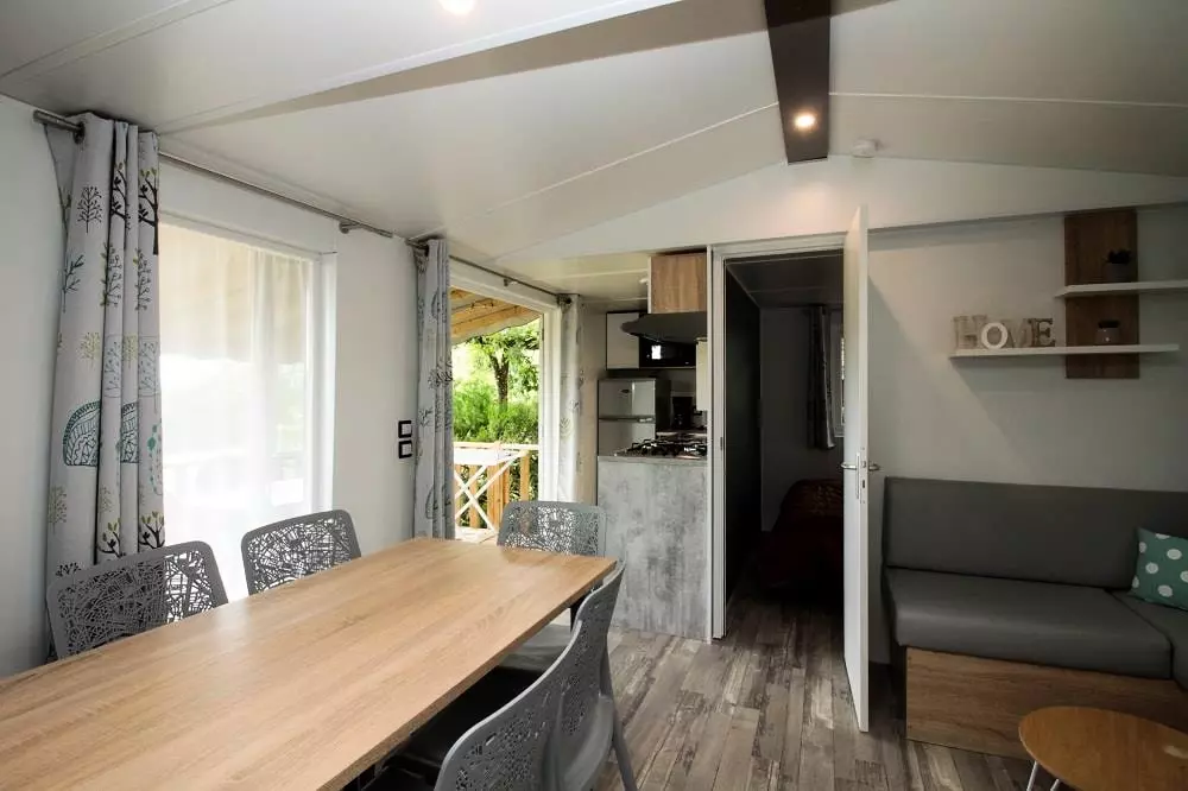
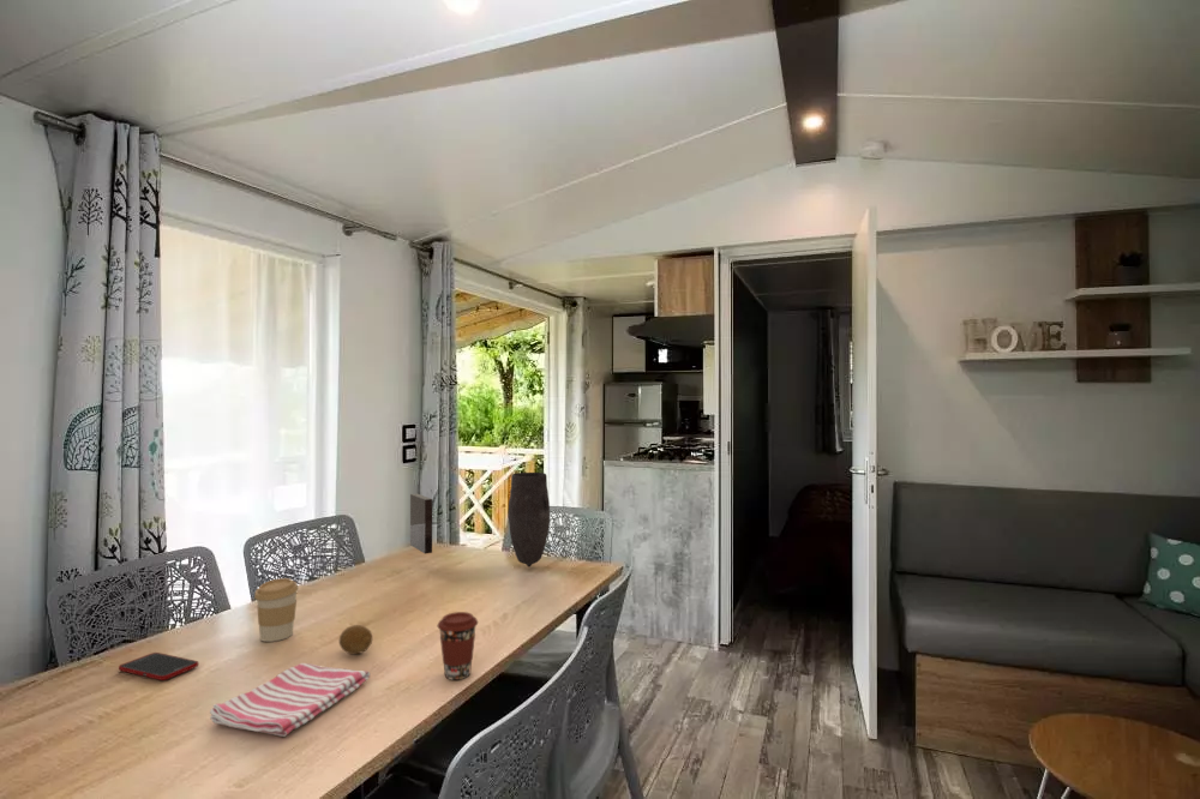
+ dish towel (295, 692)
+ cell phone (158, 666)
+ coffee cup (276, 608)
+ coffee cup (457, 645)
+ vase (508, 516)
+ fruit (355, 639)
